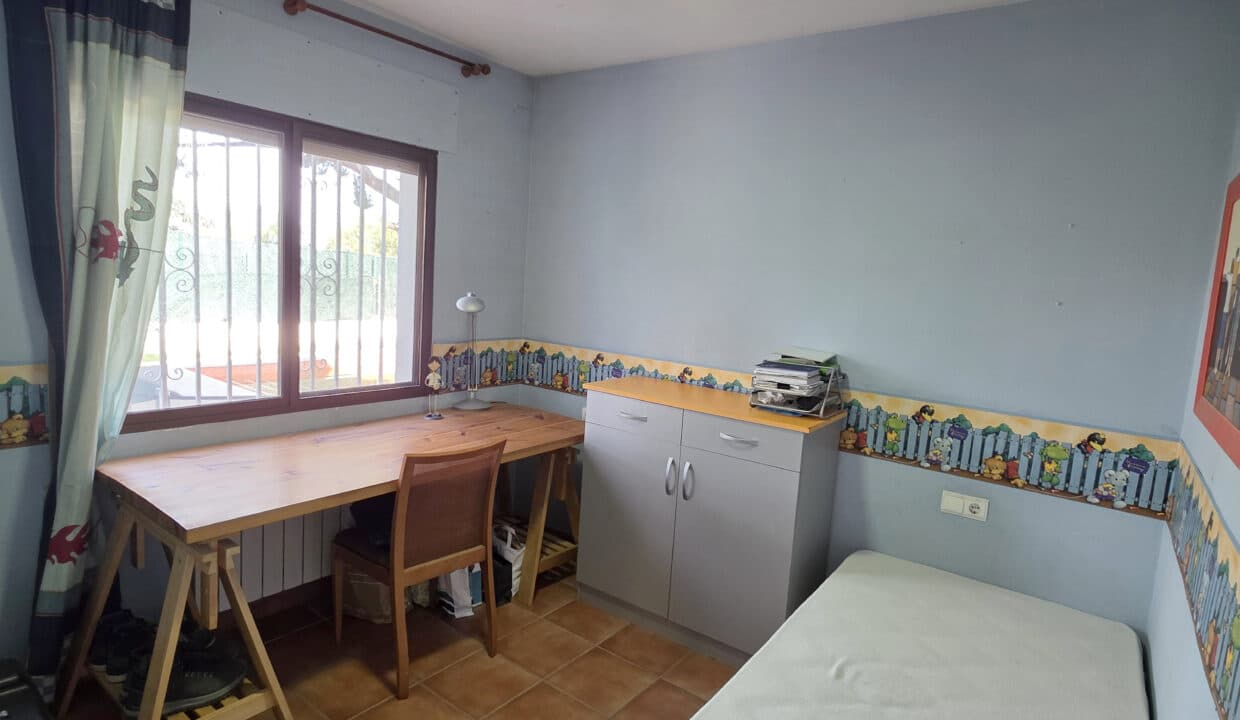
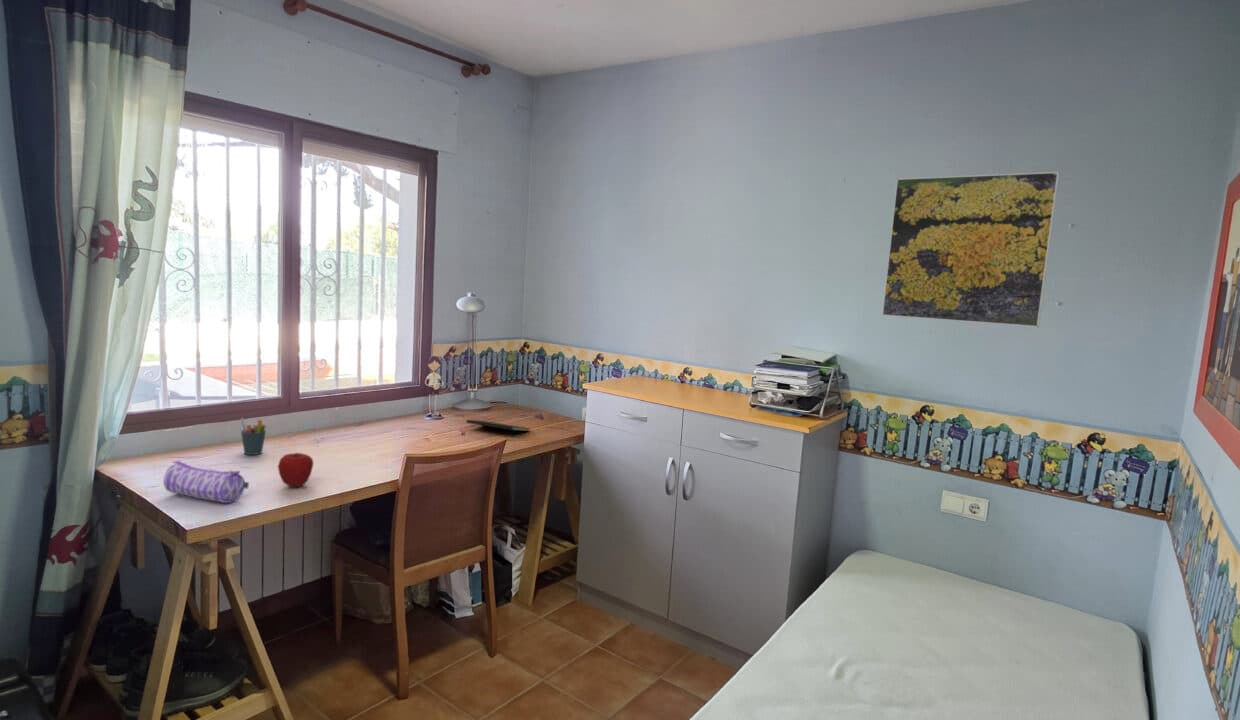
+ pen holder (253, 435)
+ notepad (498, 425)
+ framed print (964, 249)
+ apple (295, 469)
+ pencil case (204, 482)
